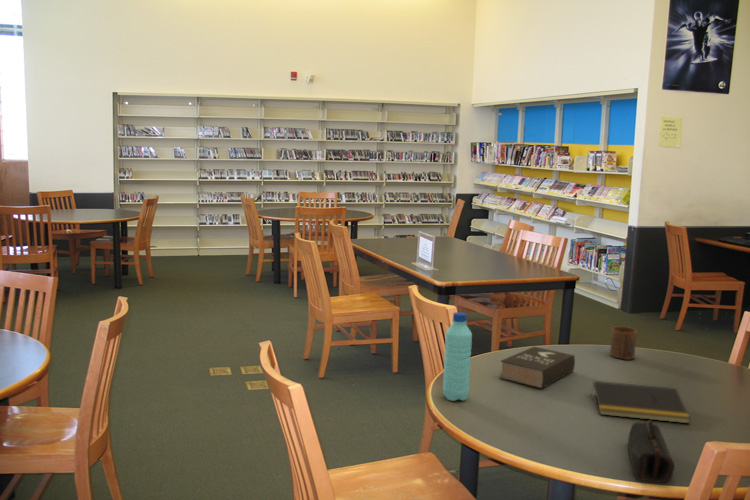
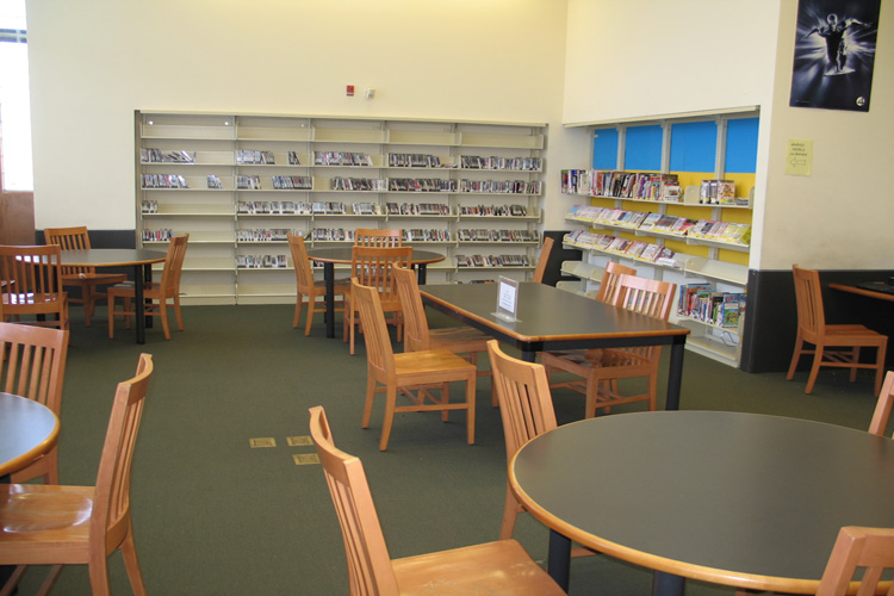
- notepad (639, 401)
- water bottle (457, 356)
- book (538, 366)
- pencil case (650, 443)
- cup (623, 342)
